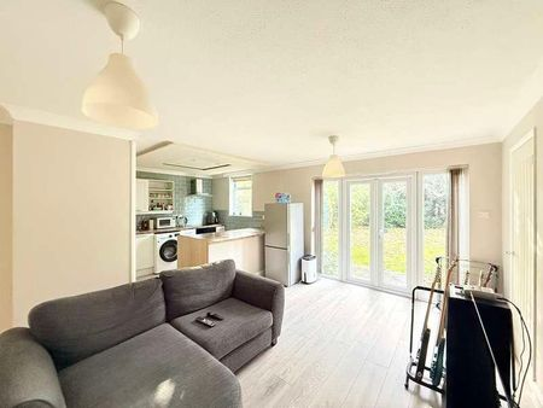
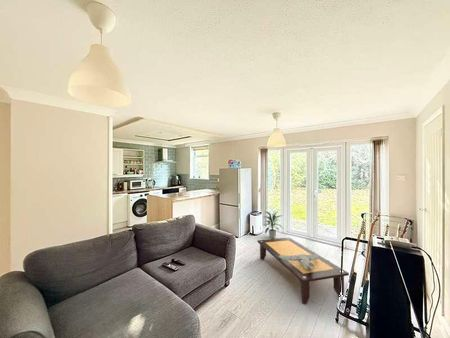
+ indoor plant (271, 223)
+ decorative sculpture (303, 259)
+ coffee table (294, 263)
